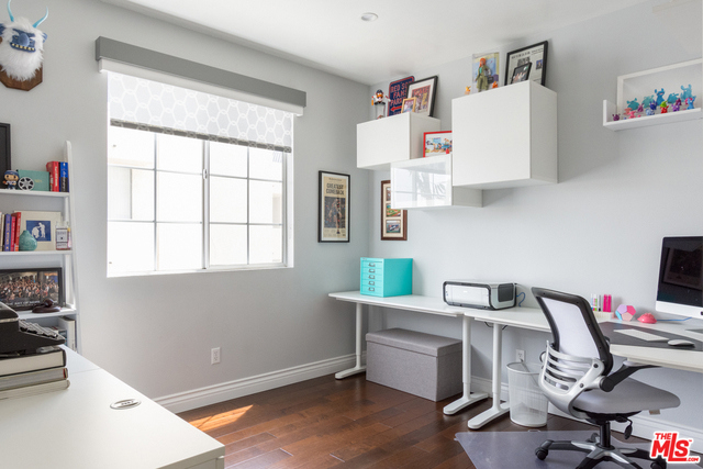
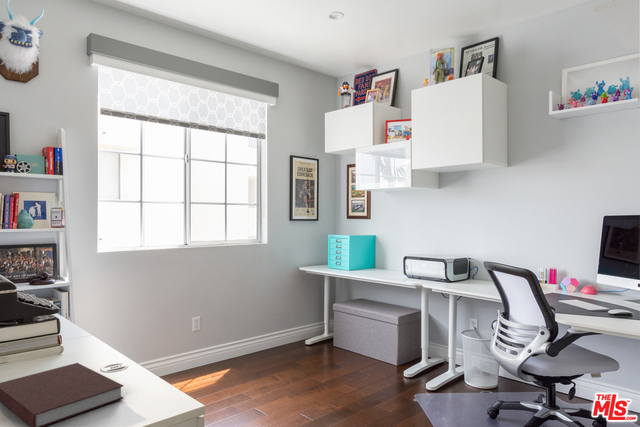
+ notebook (58, 391)
